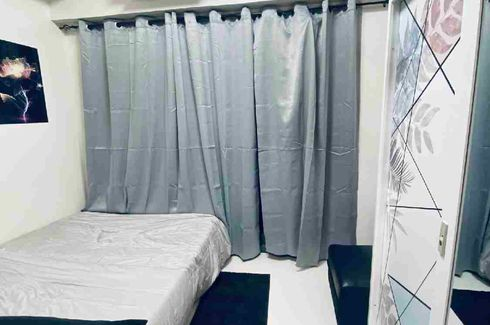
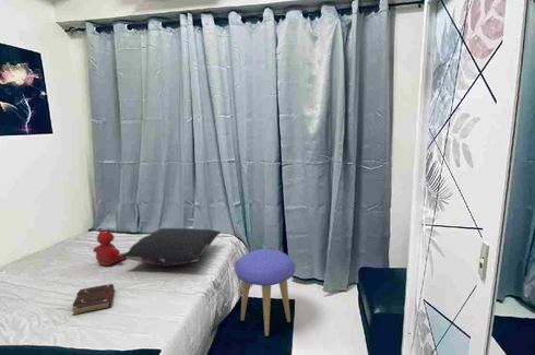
+ book (94, 297)
+ pillow (176, 244)
+ stool (264, 289)
+ stuffed bear (110, 244)
